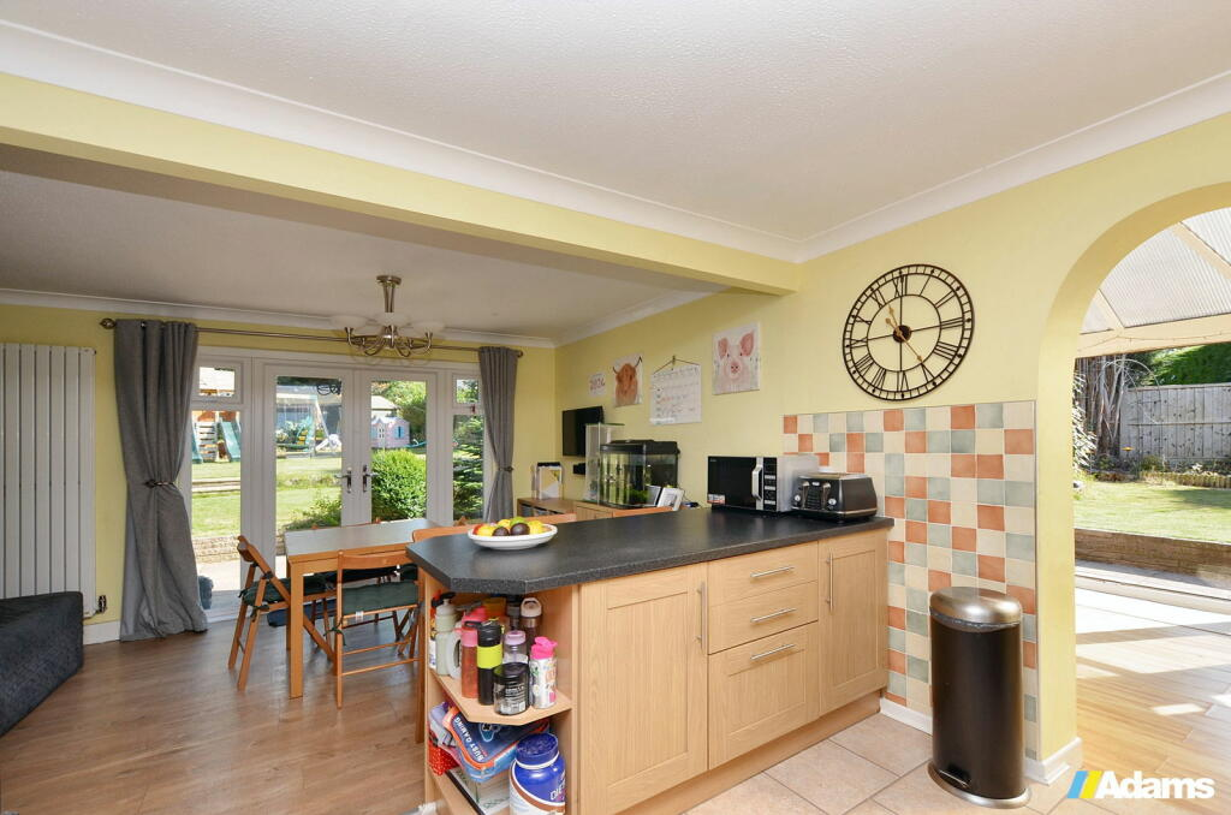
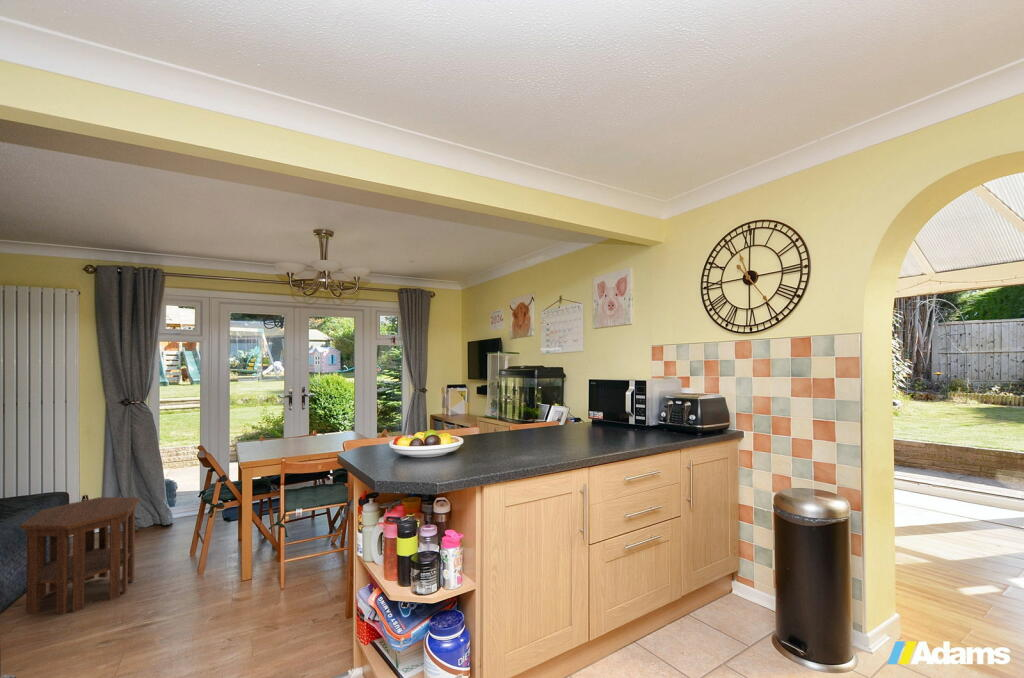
+ side table (84, 552)
